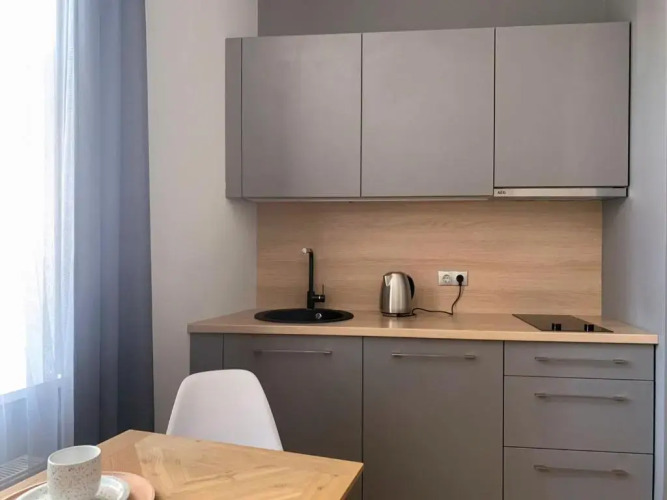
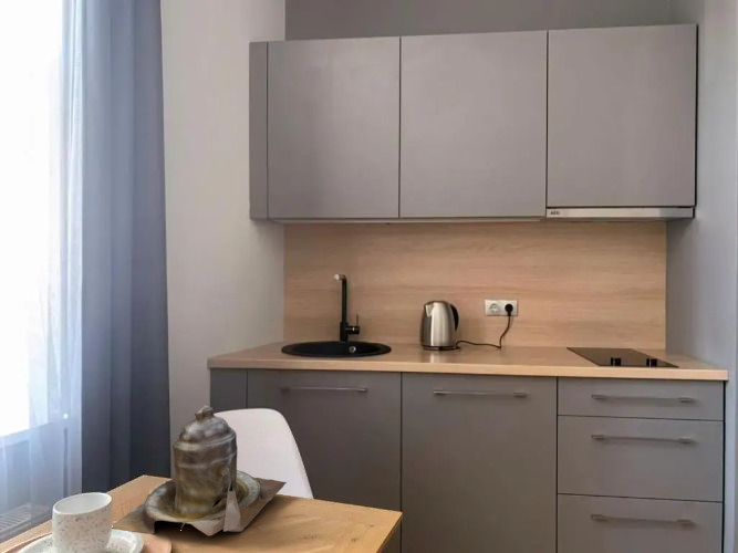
+ teapot (204, 456)
